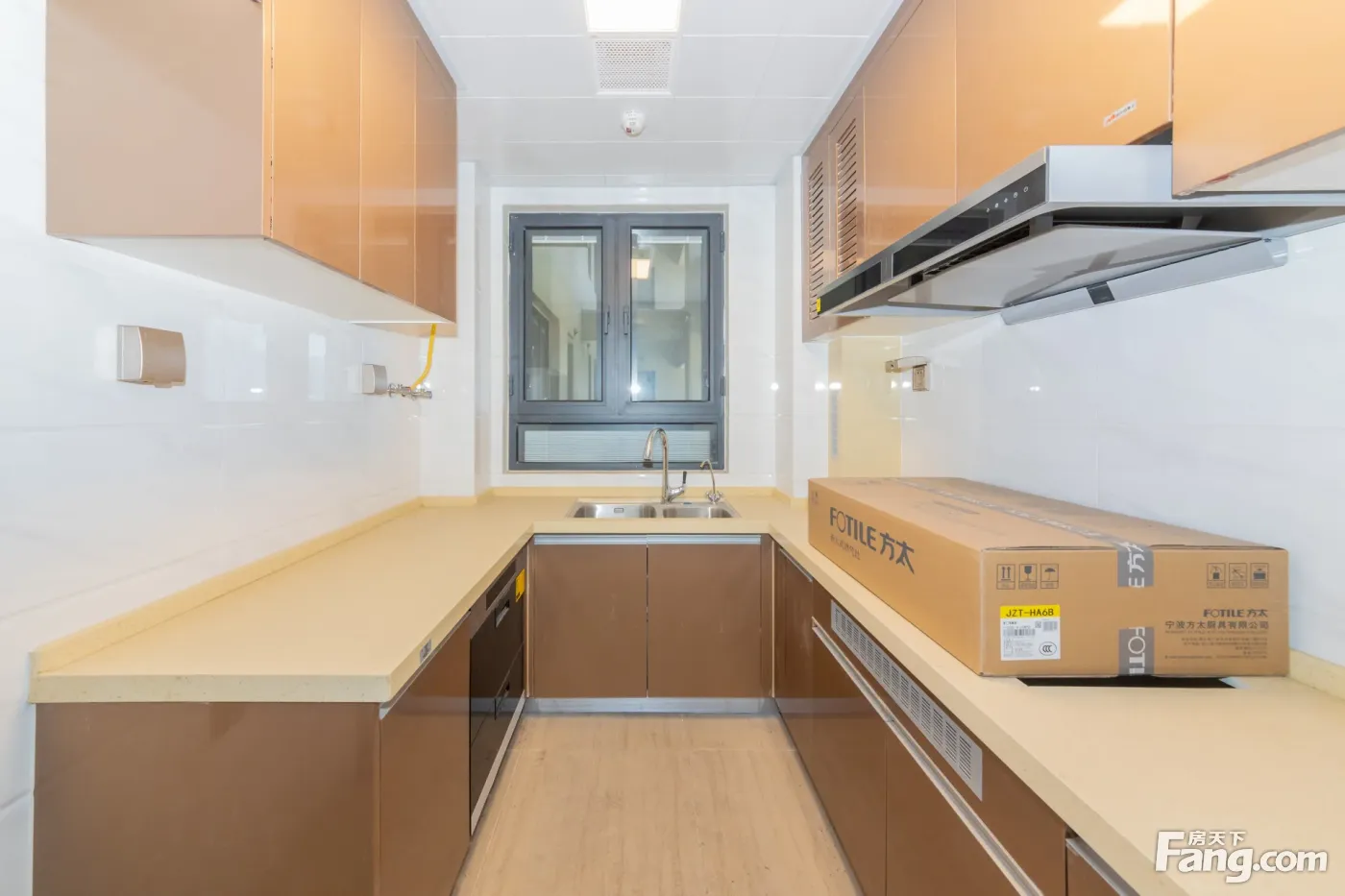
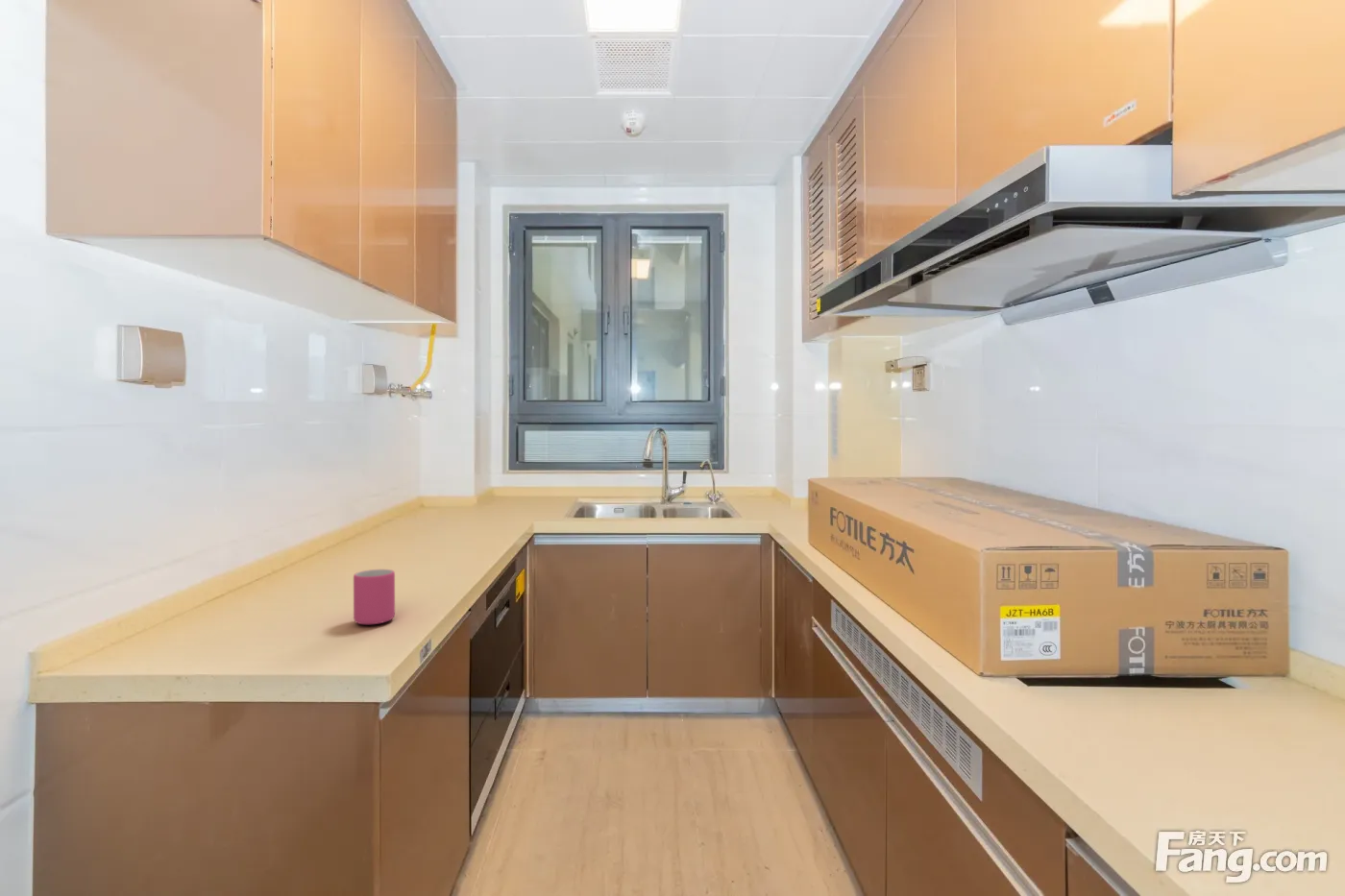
+ mug (378, 594)
